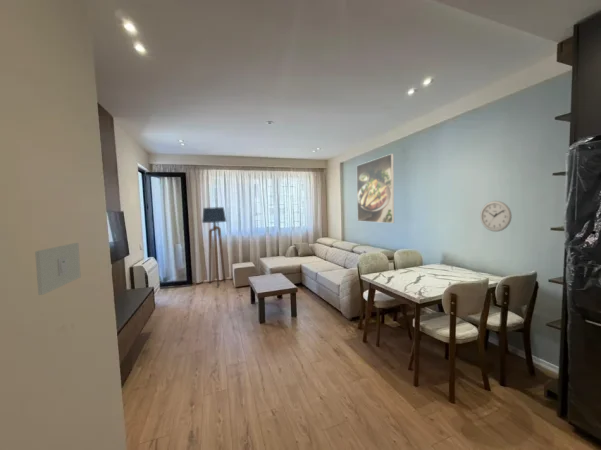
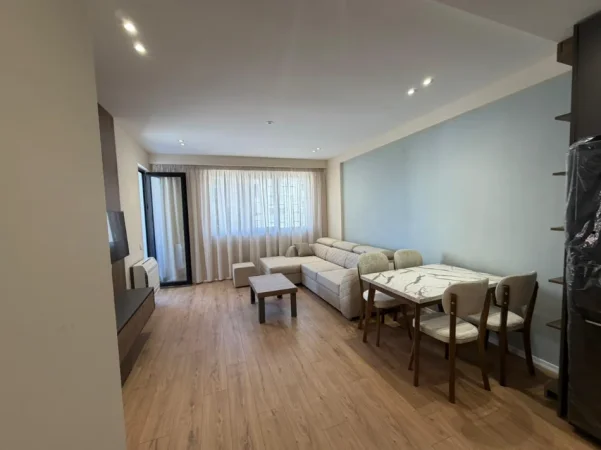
- light switch (61, 265)
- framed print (373, 191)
- wall clock (494, 216)
- floor lamp (215, 246)
